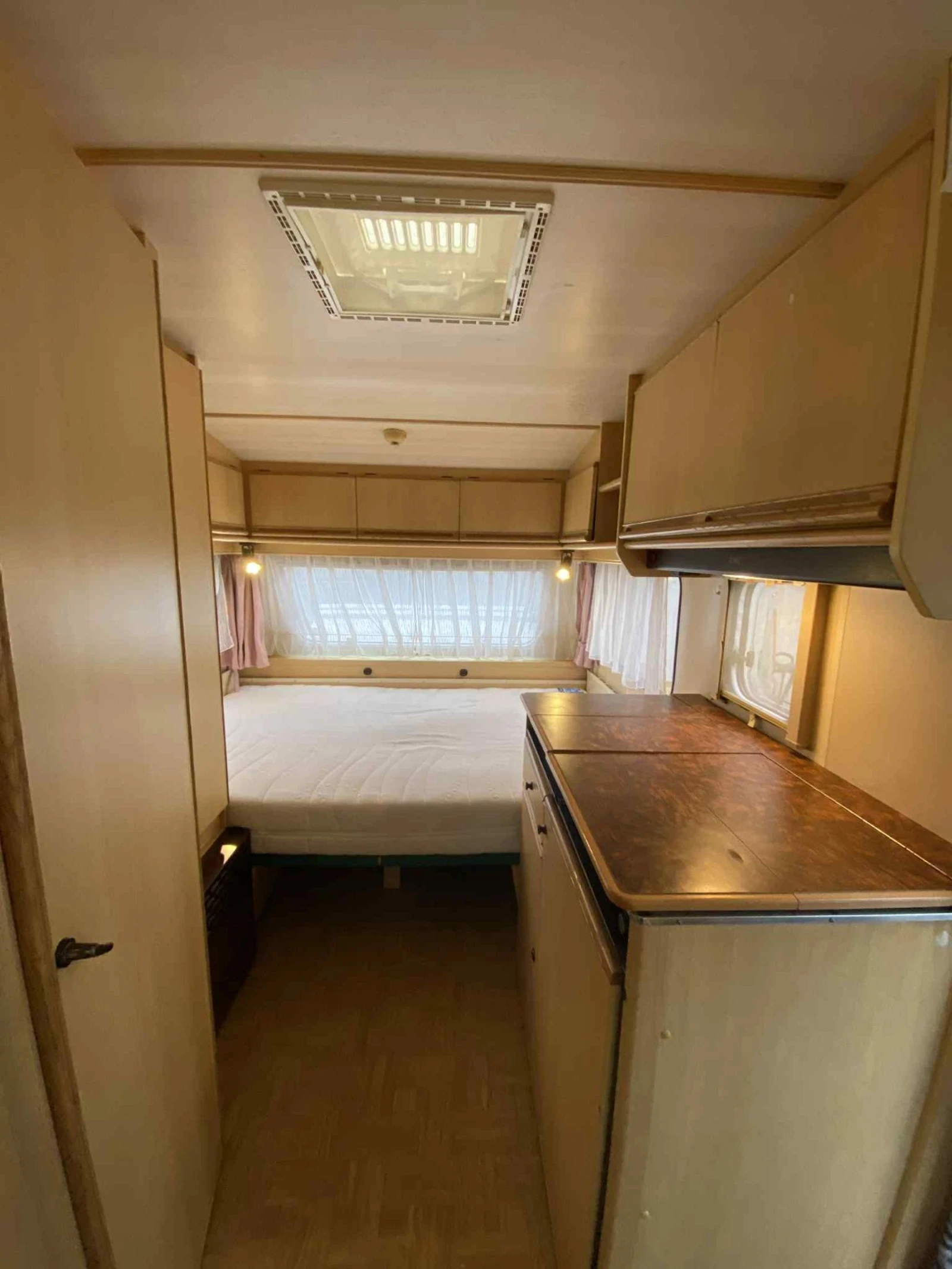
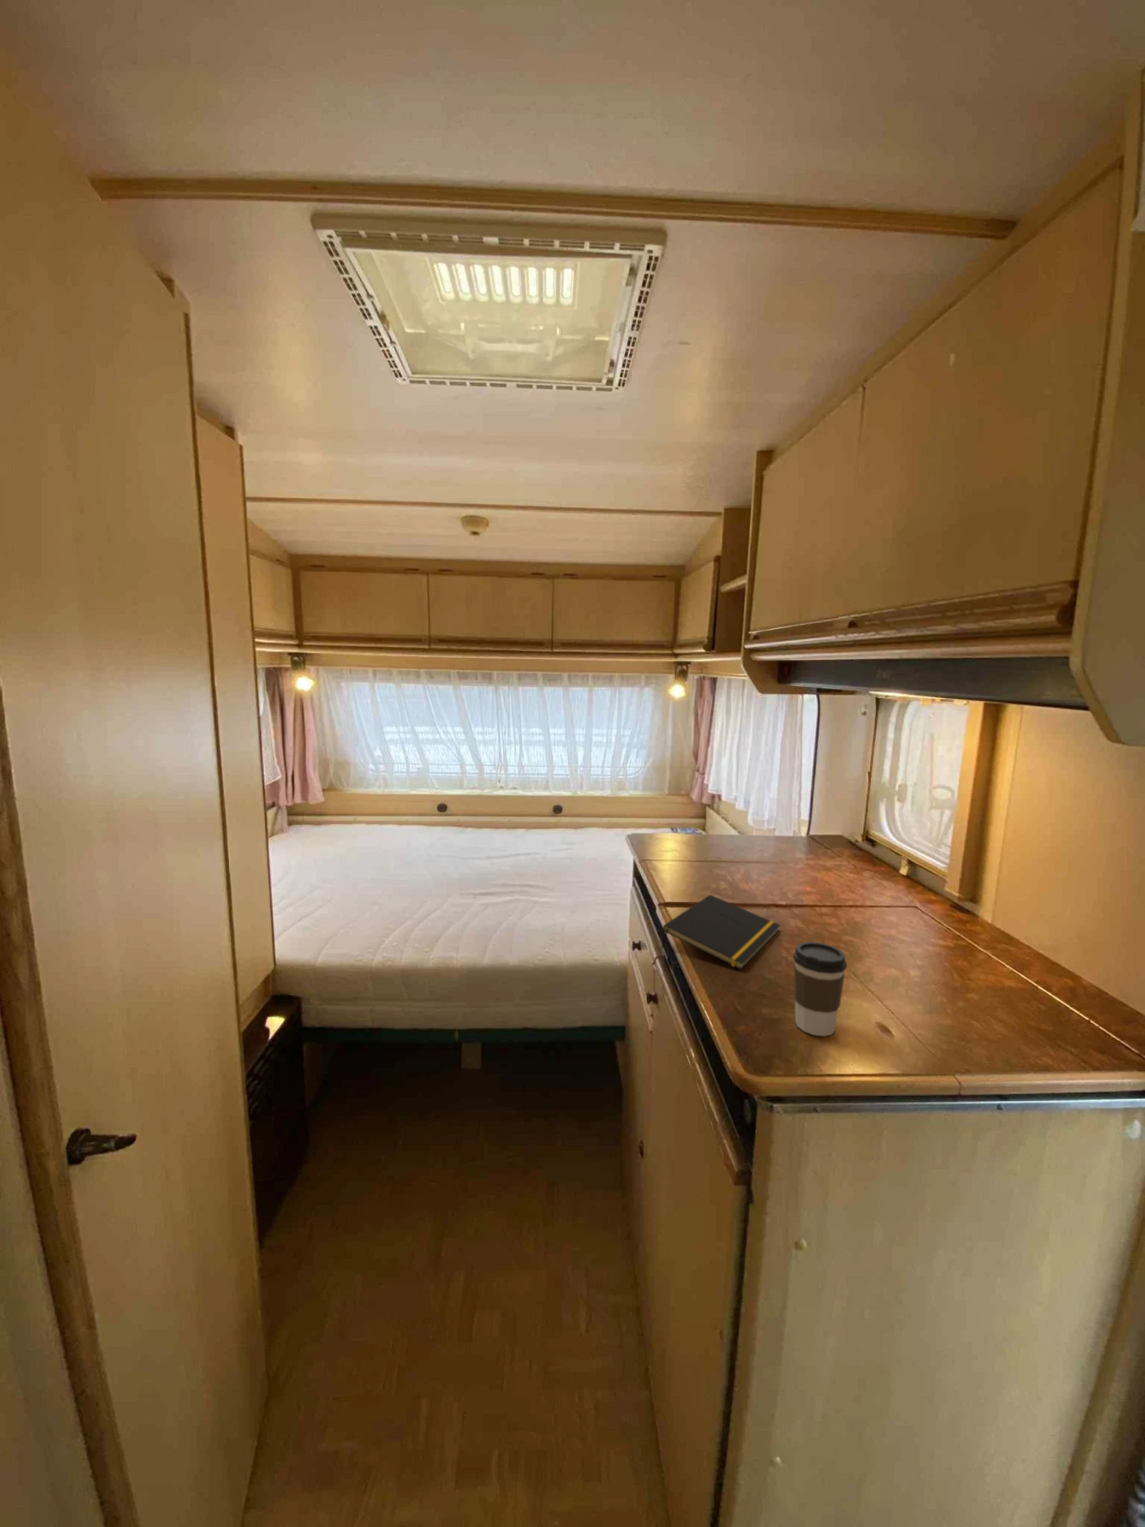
+ coffee cup (817, 989)
+ notepad (724, 928)
